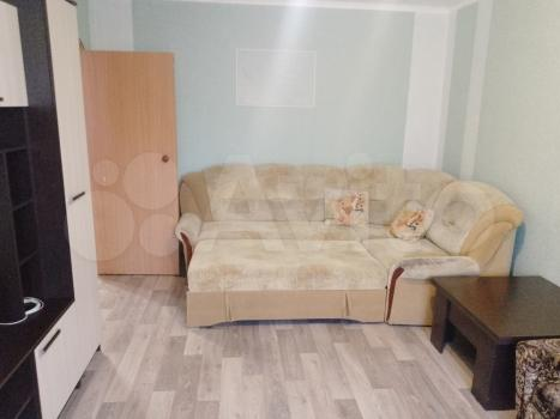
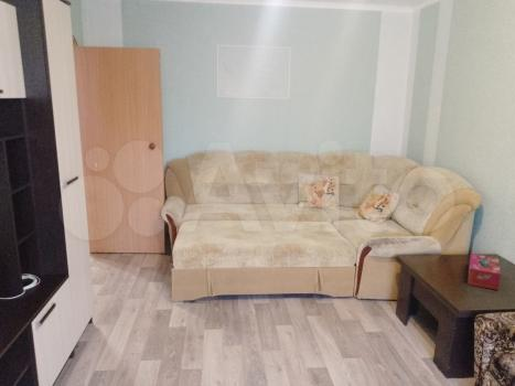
+ tissue box (483, 270)
